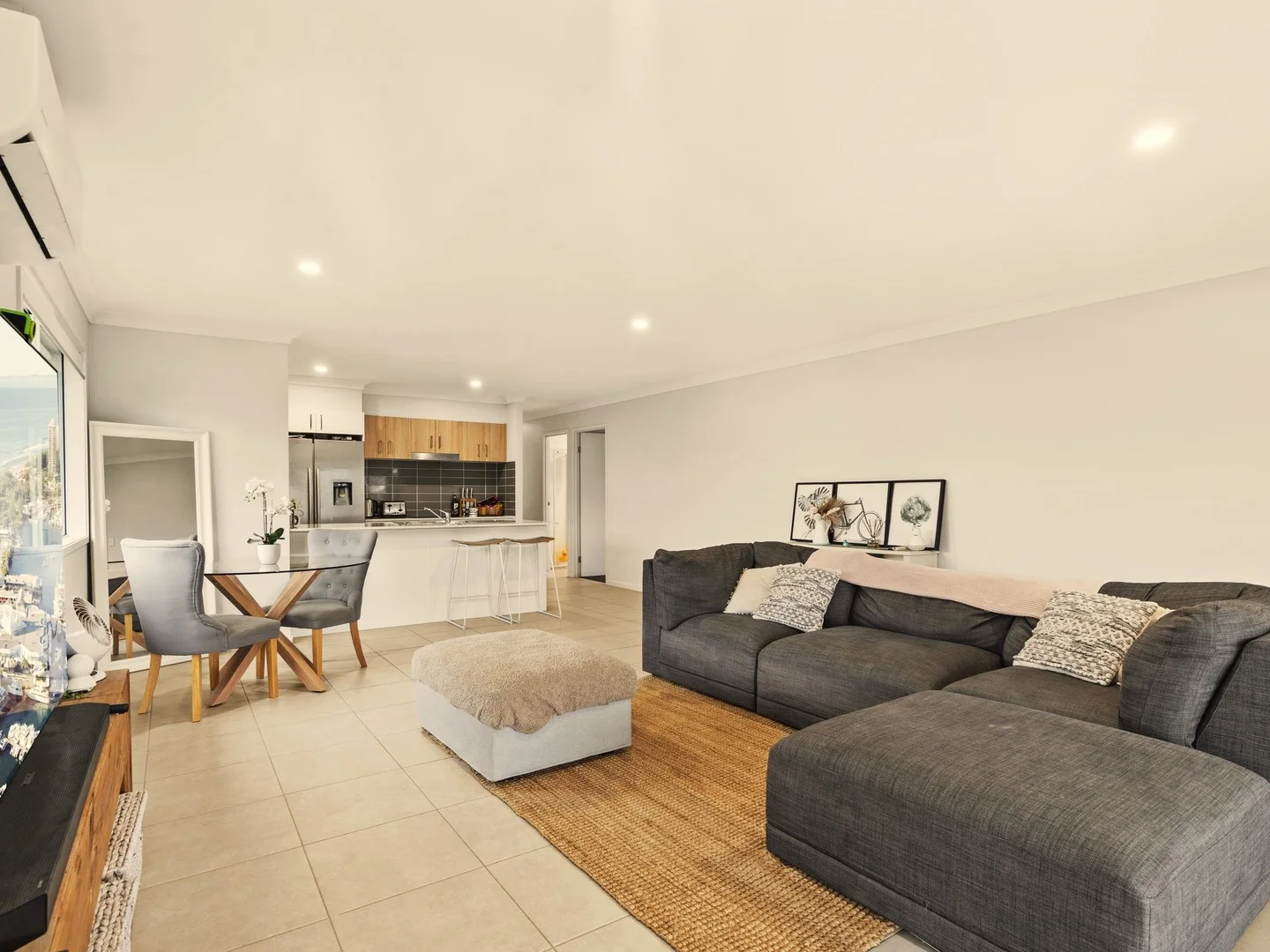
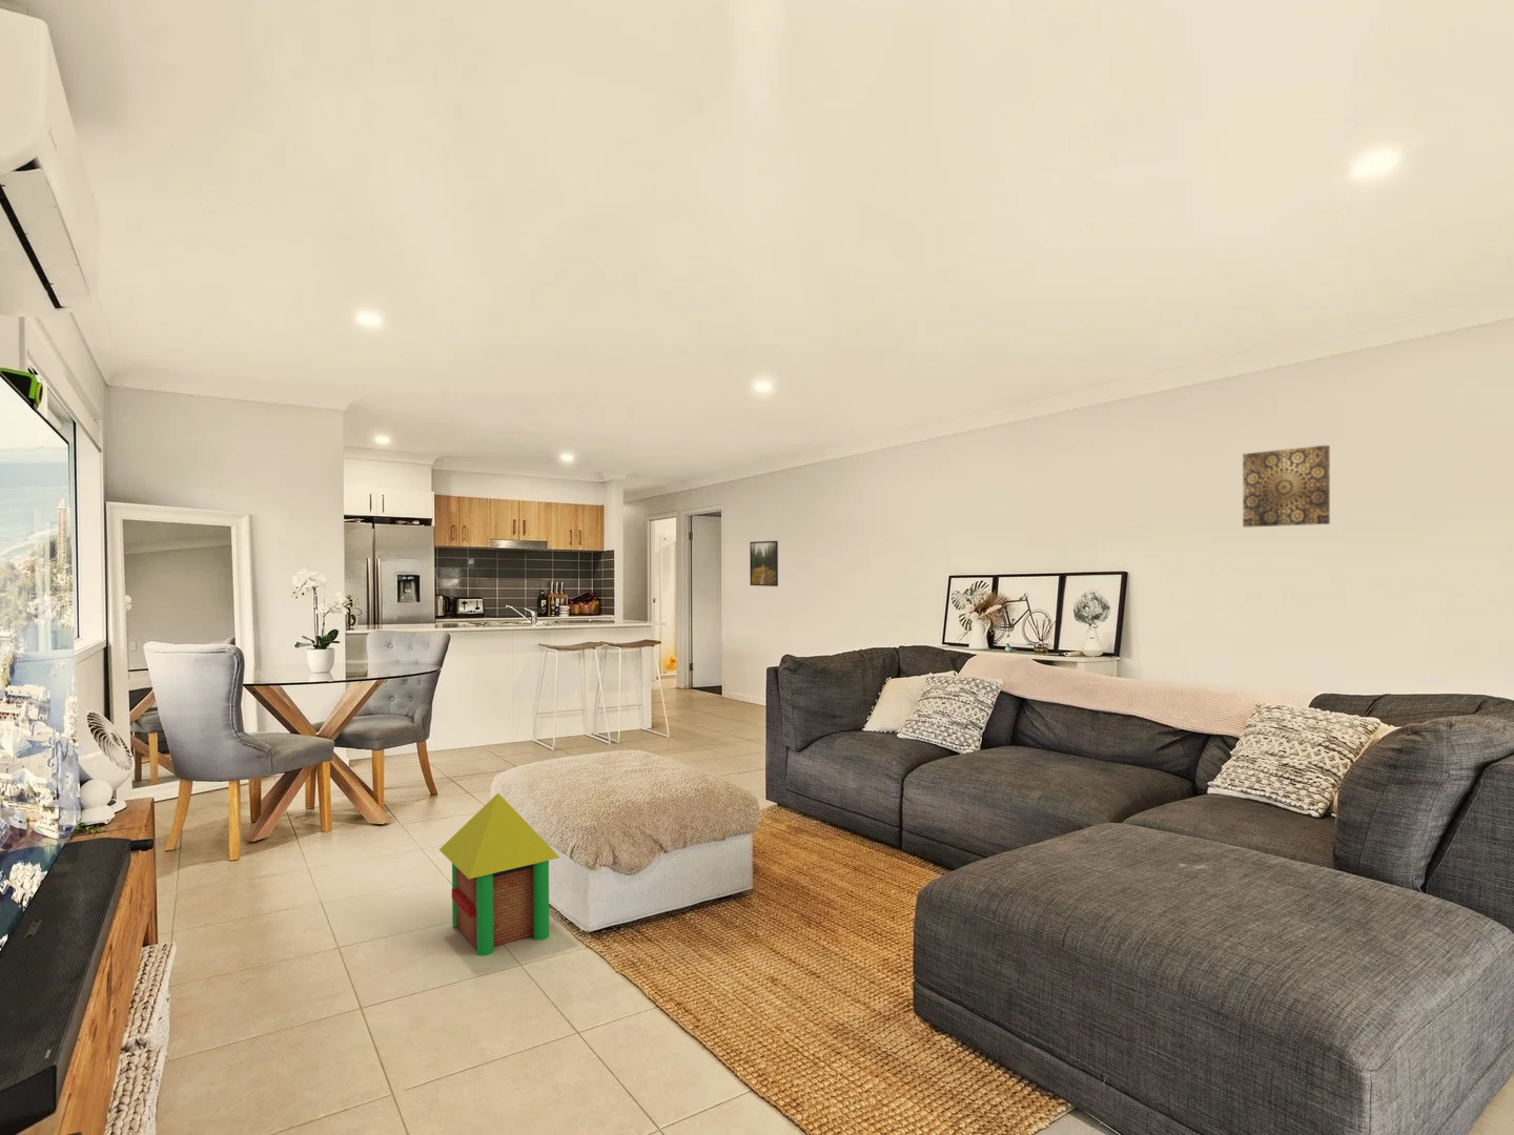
+ wall art (1284, 488)
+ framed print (763, 563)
+ toy house (498, 862)
